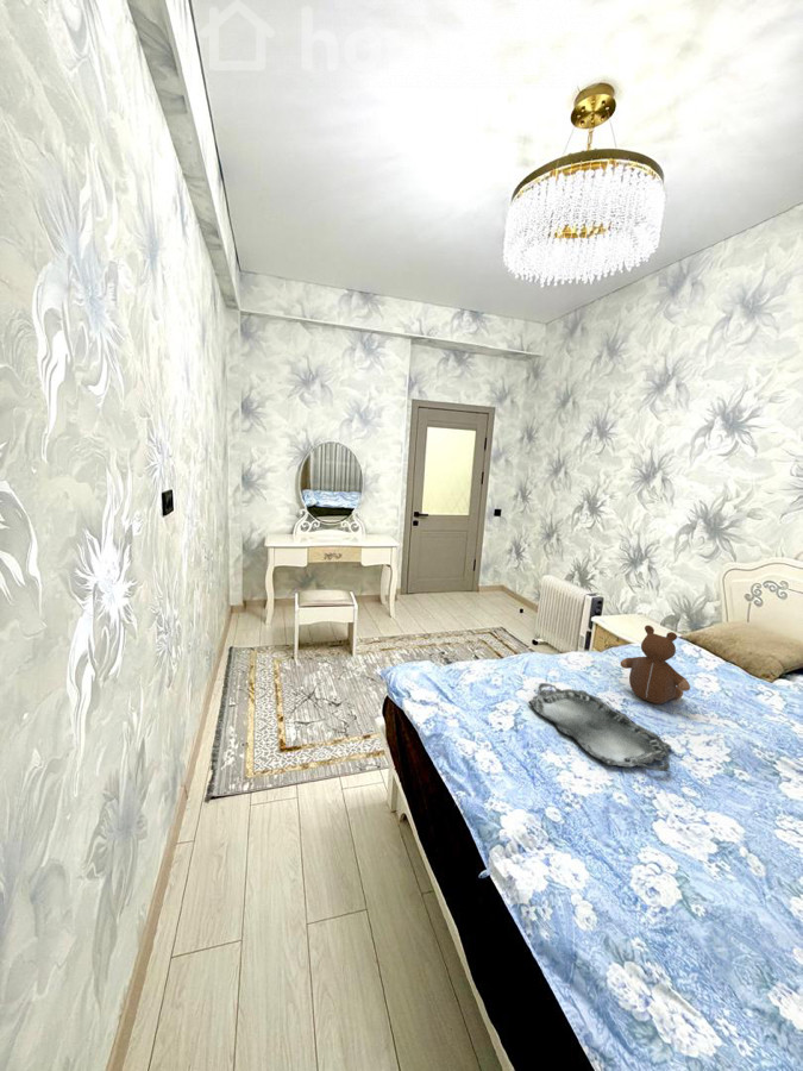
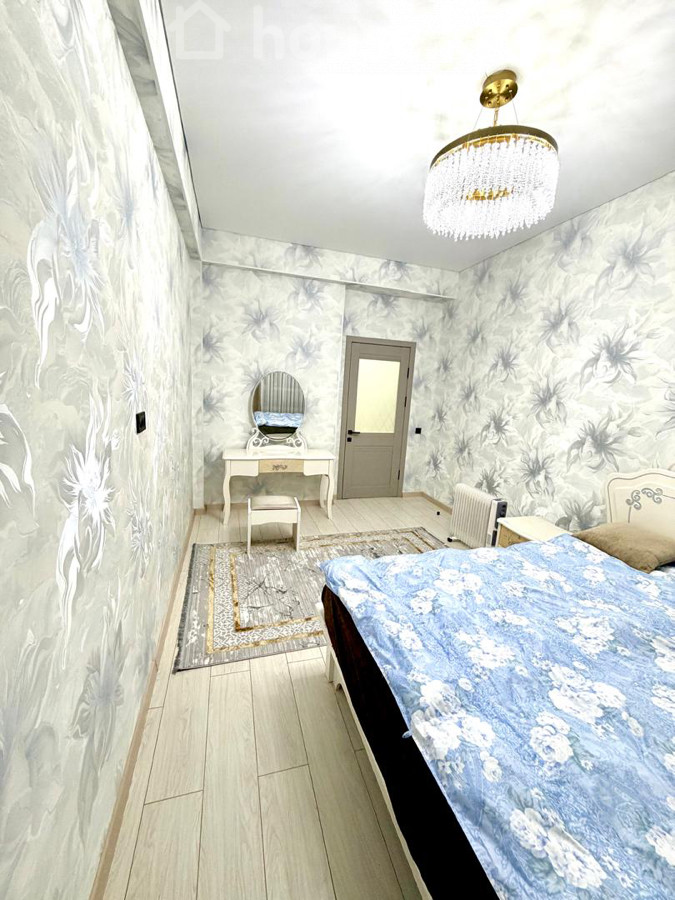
- teddy bear (659, 662)
- serving tray (594, 722)
